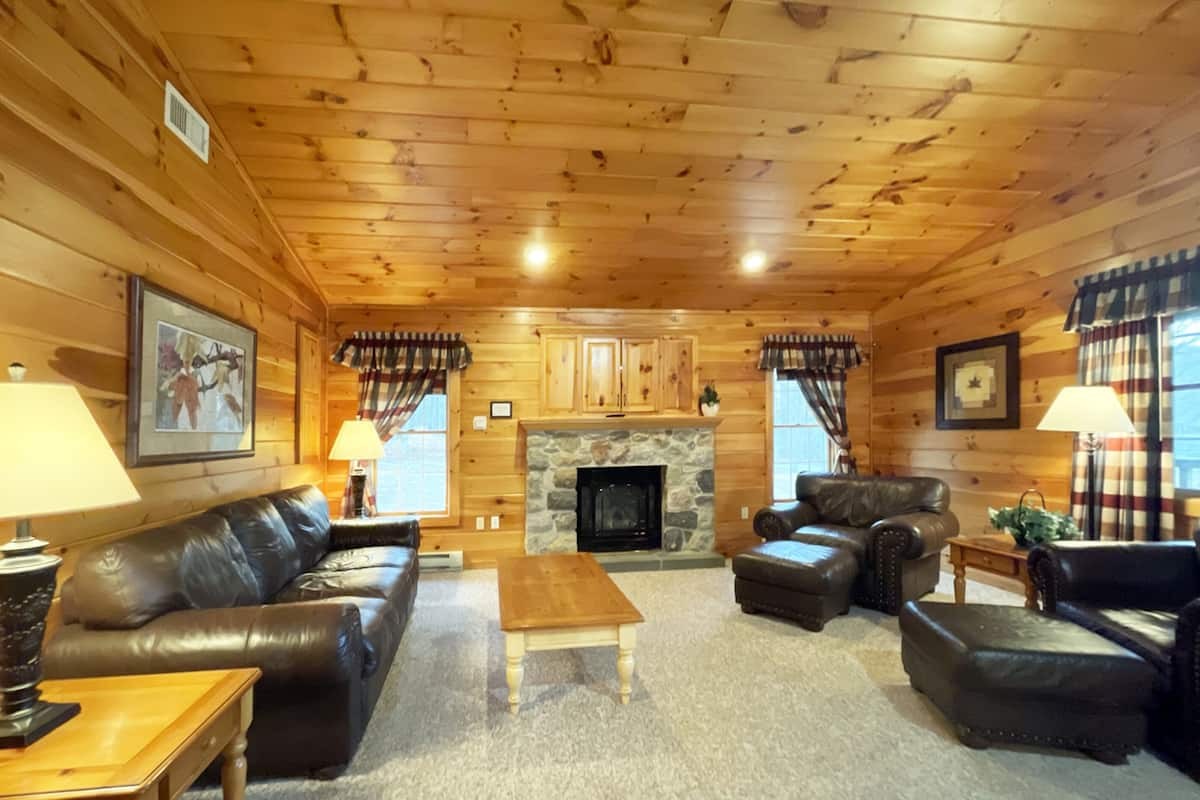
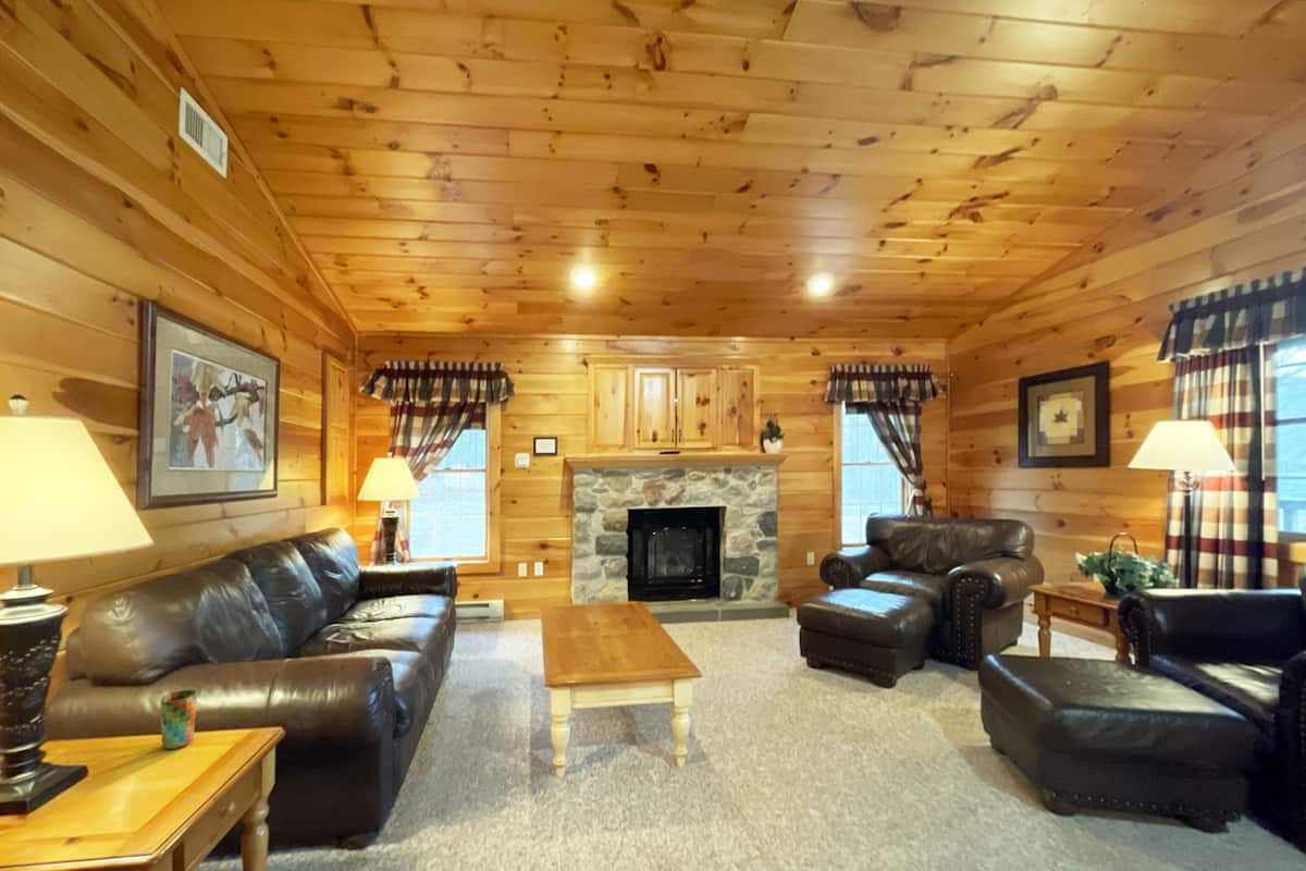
+ cup (177, 720)
